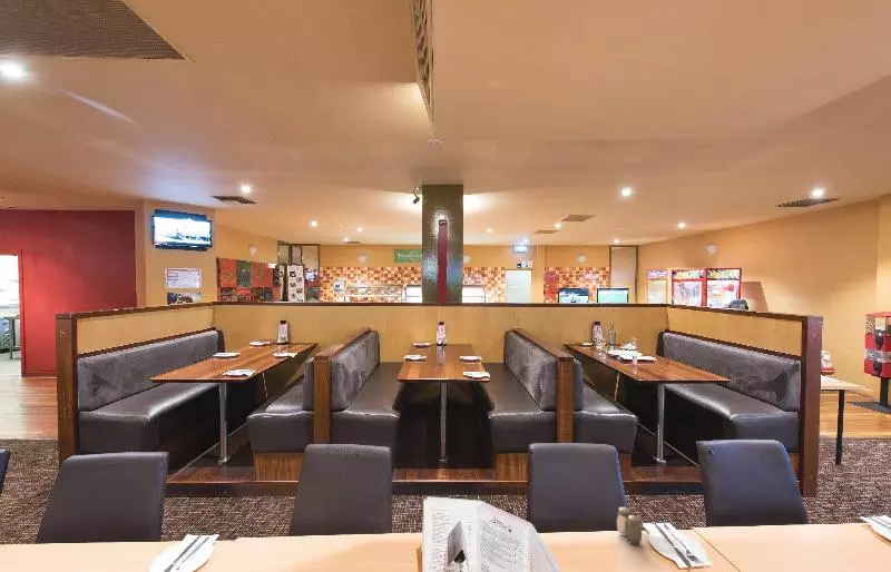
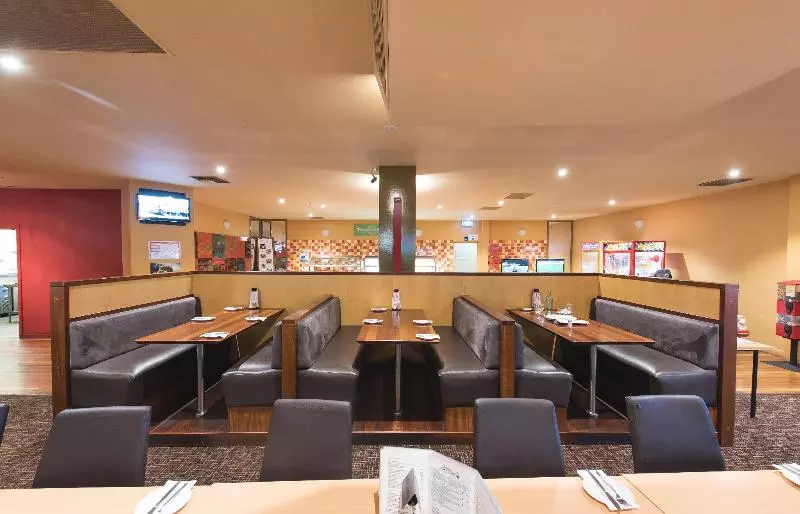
- salt and pepper shaker (628, 525)
